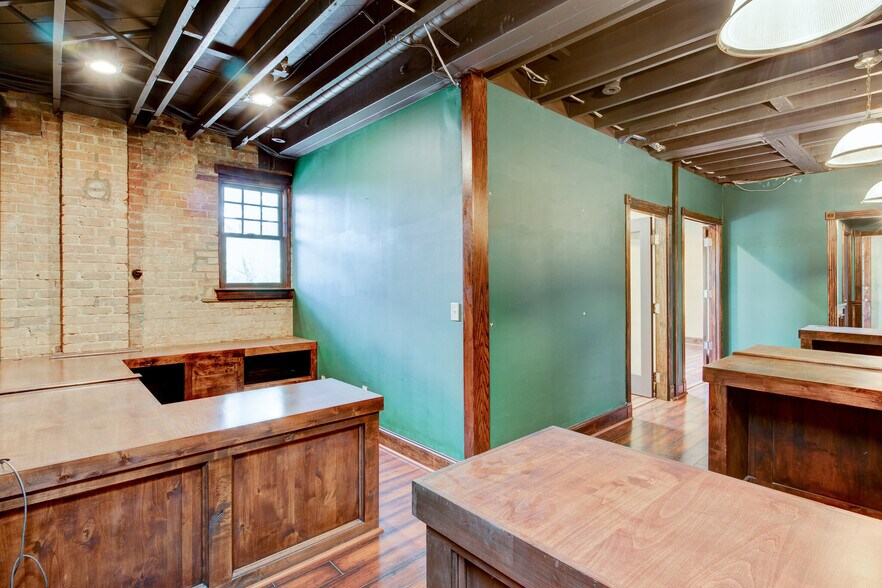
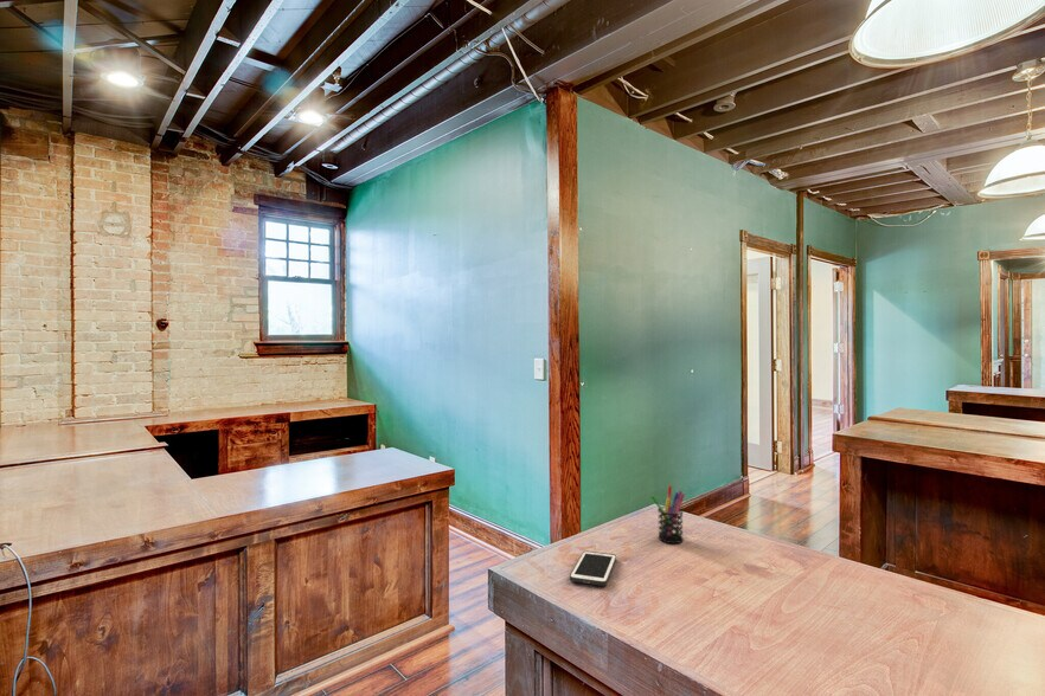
+ pen holder (667, 513)
+ cell phone (594, 567)
